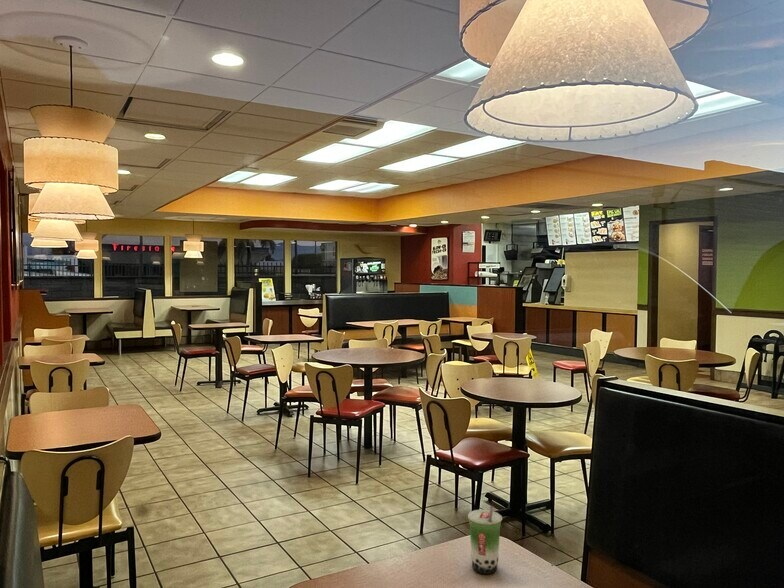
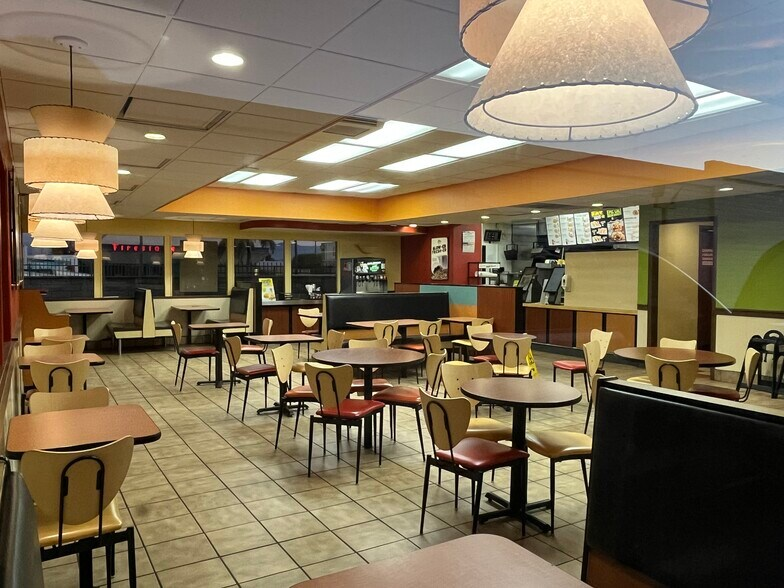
- beverage cup (484, 533)
